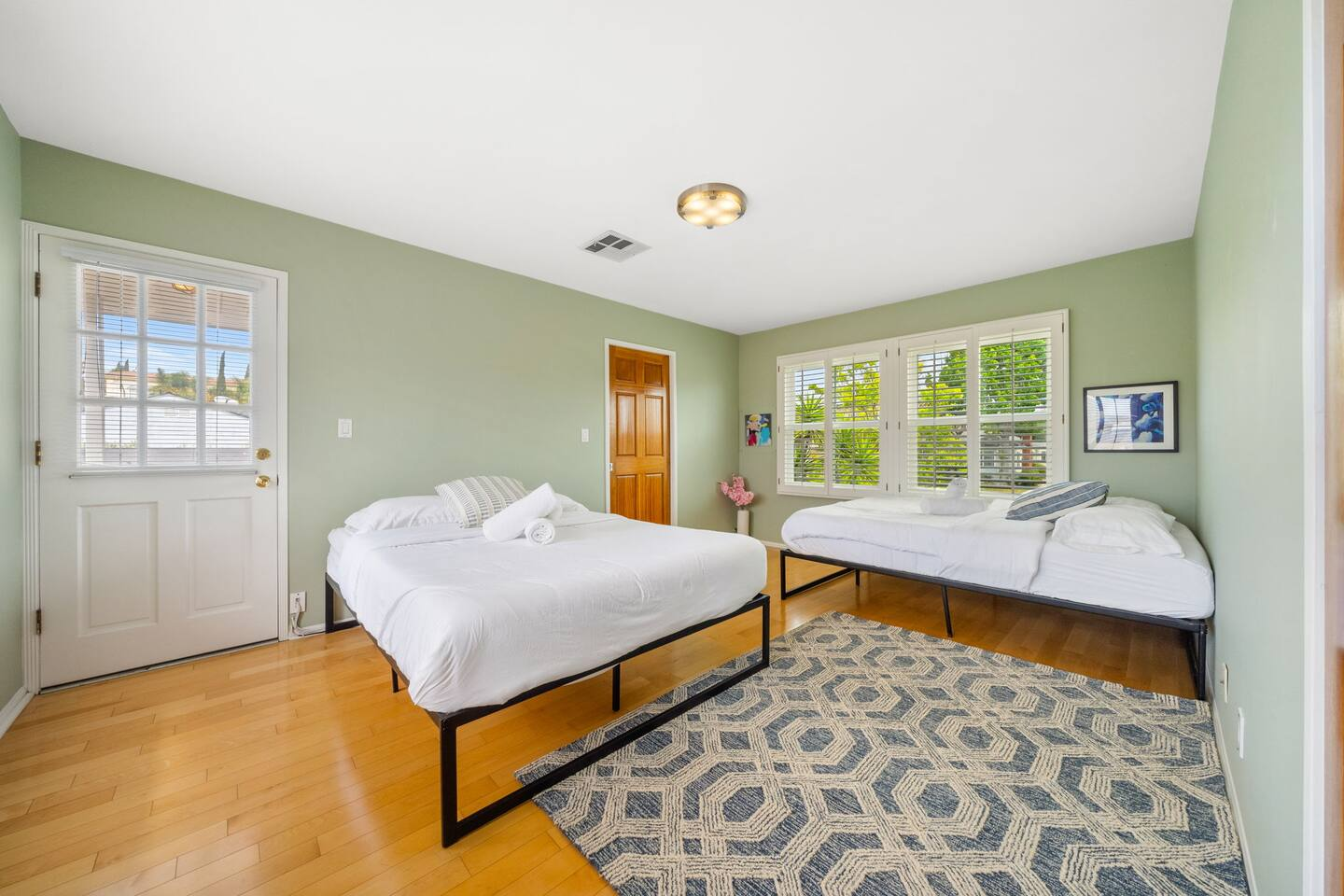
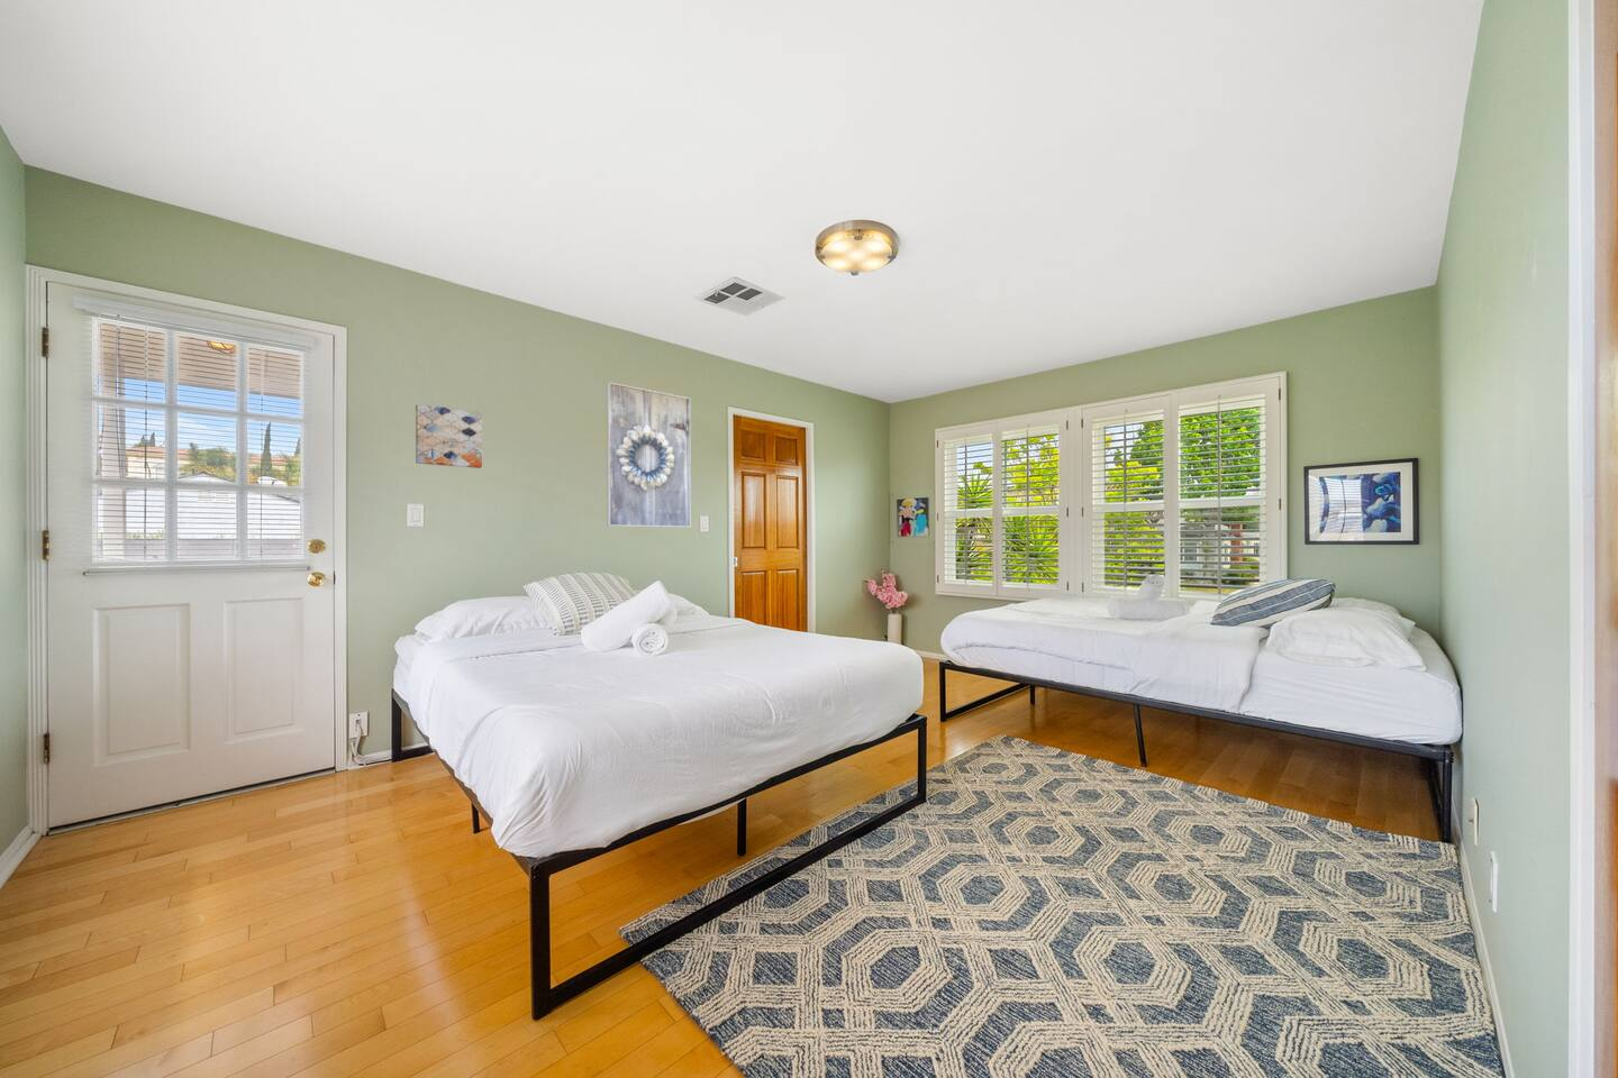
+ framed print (650, 458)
+ wall art (449, 437)
